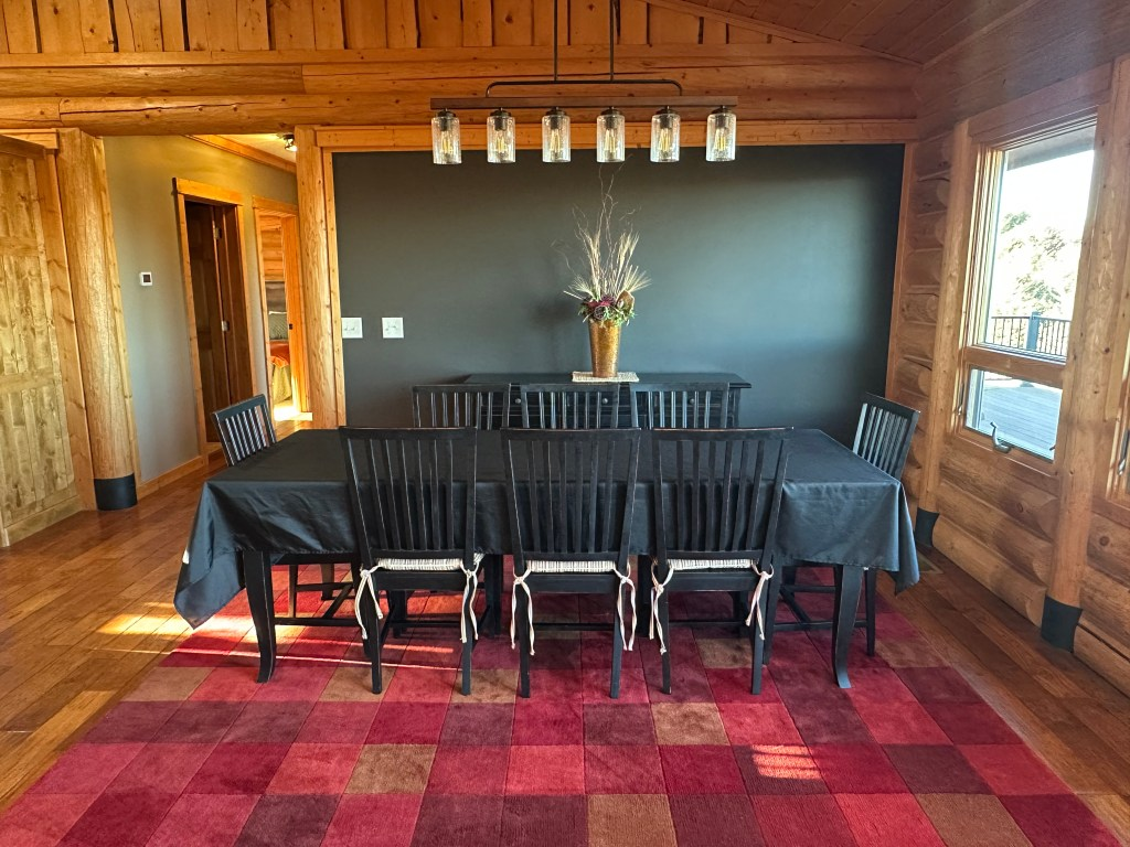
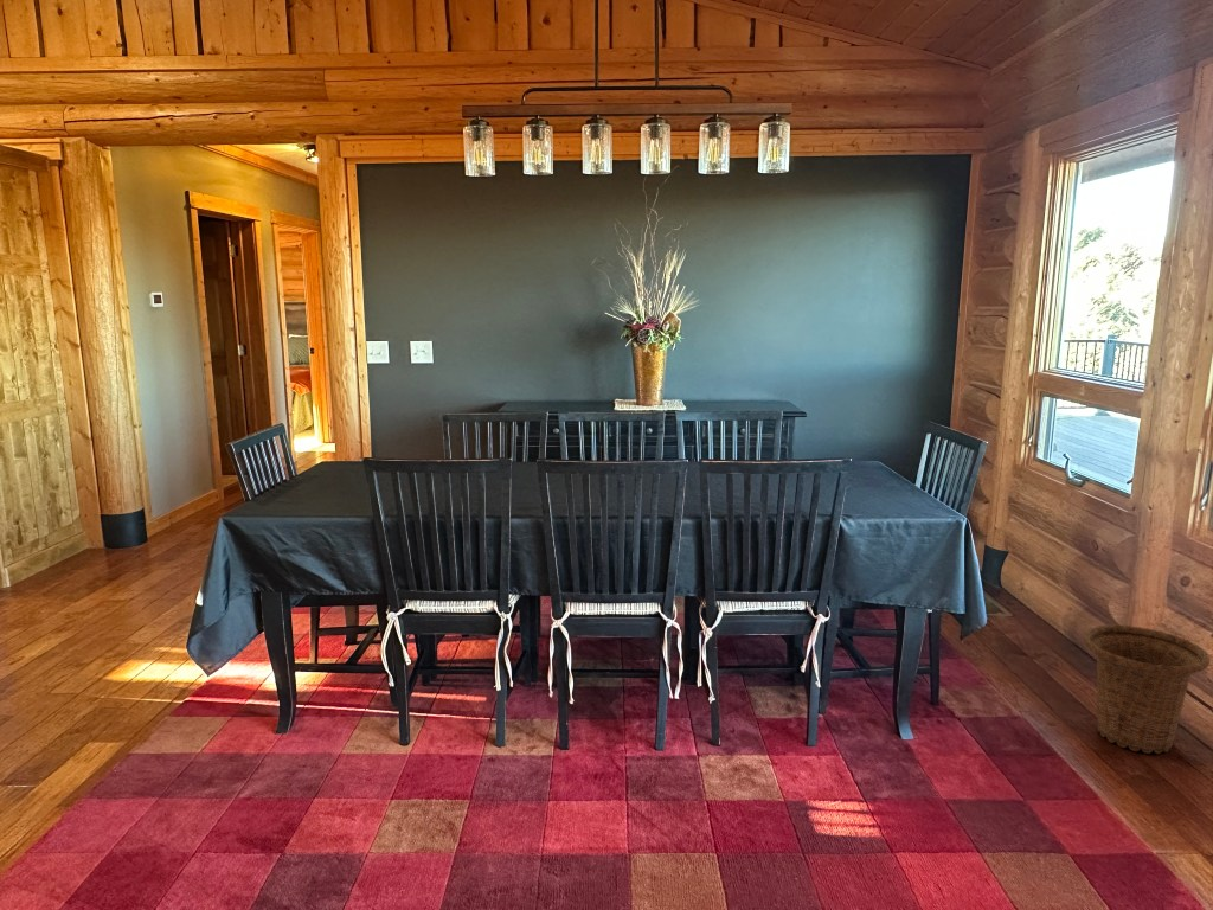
+ basket (1138, 691)
